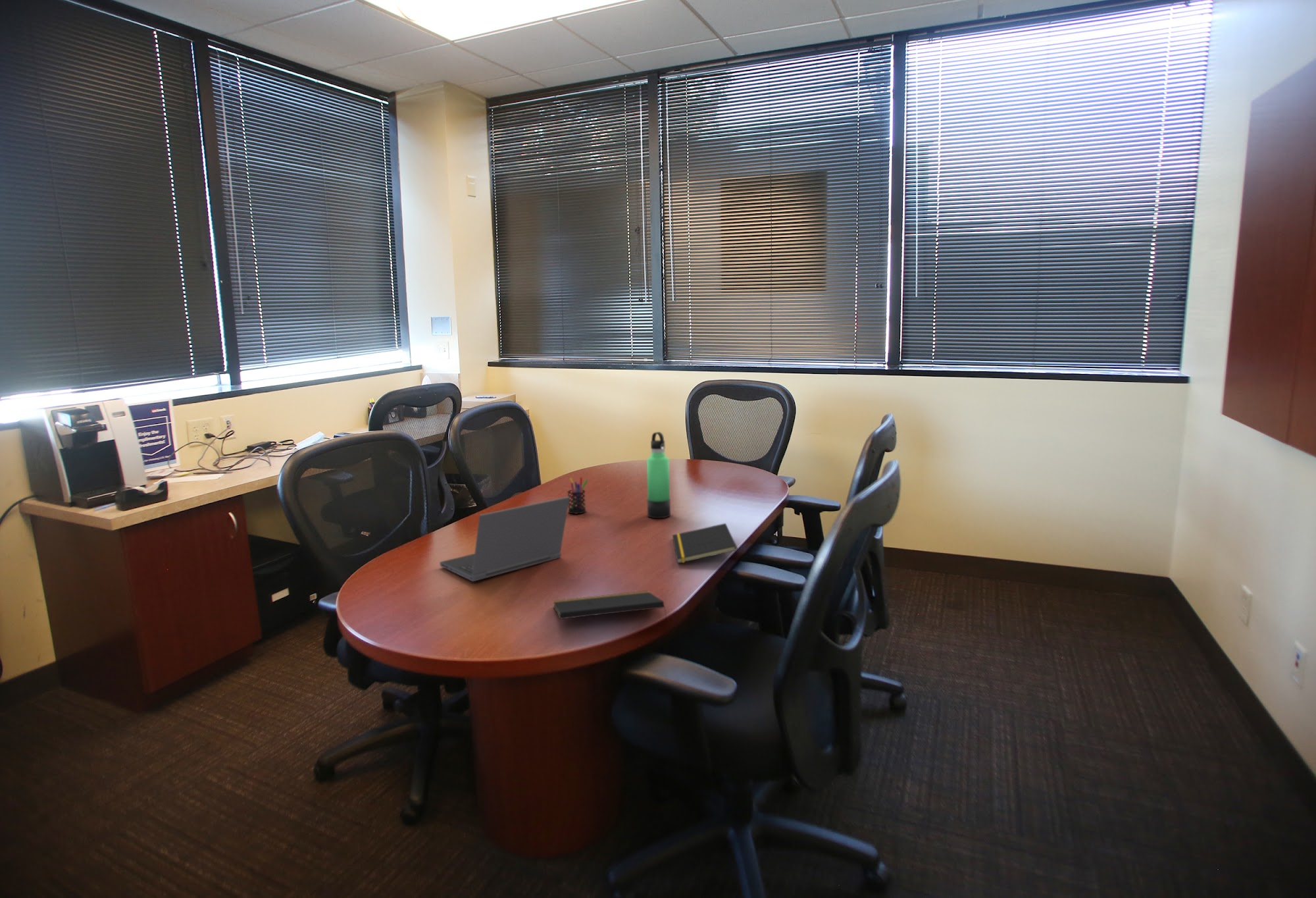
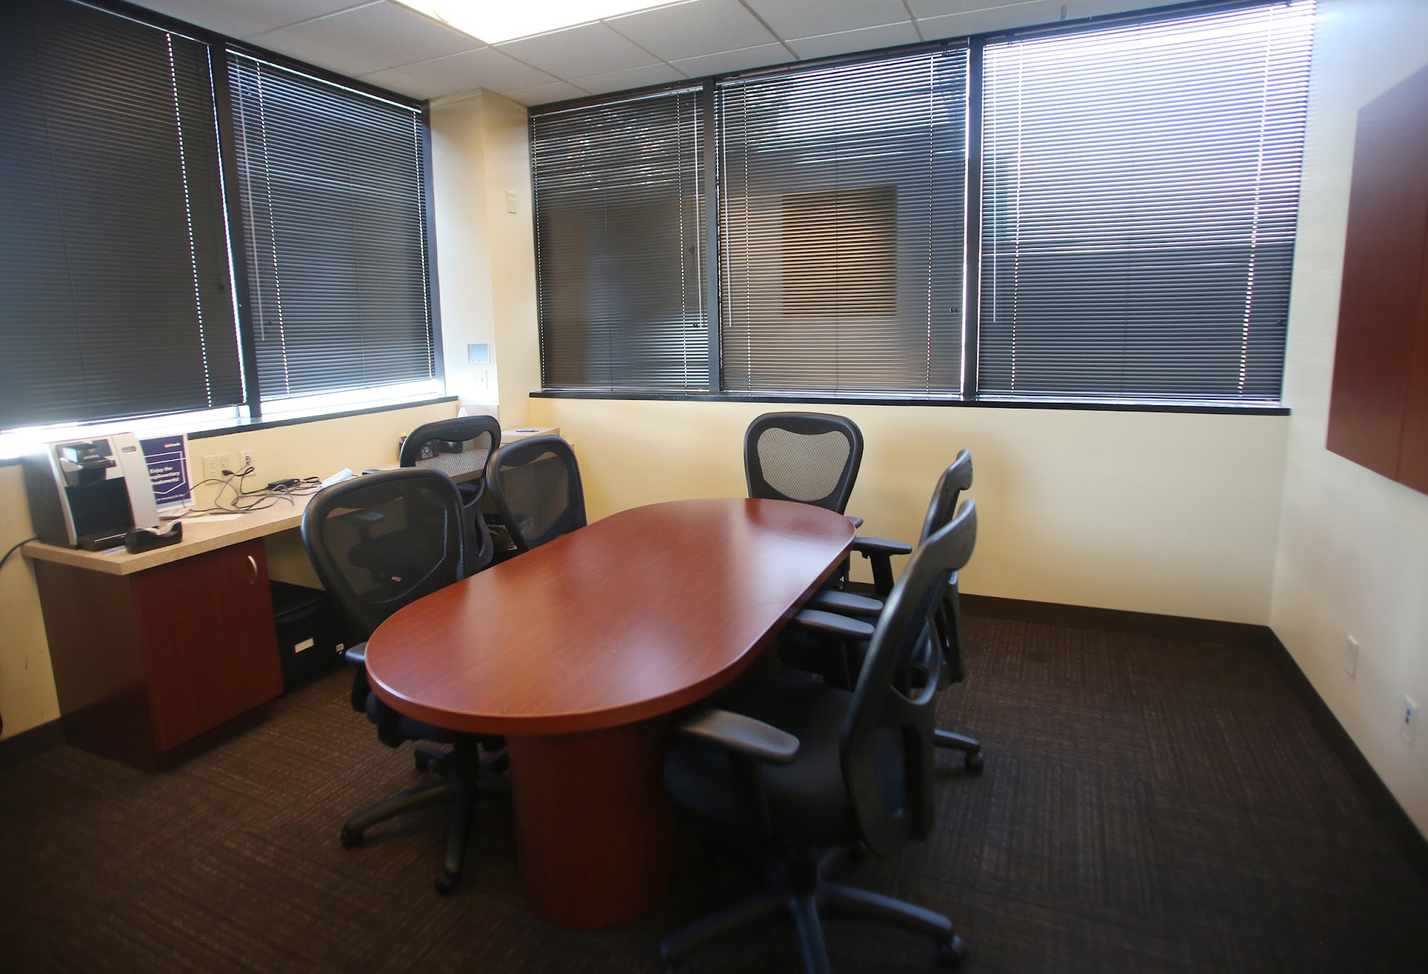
- notepad (703, 542)
- notepad (607, 604)
- laptop computer (504, 531)
- pen holder (578, 493)
- thermos bottle (658, 474)
